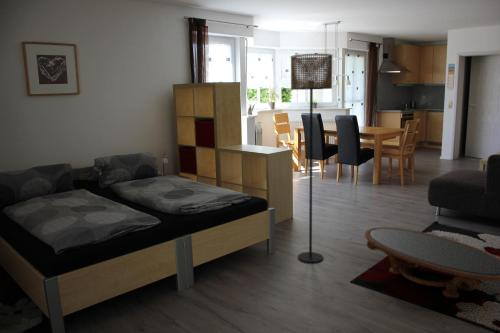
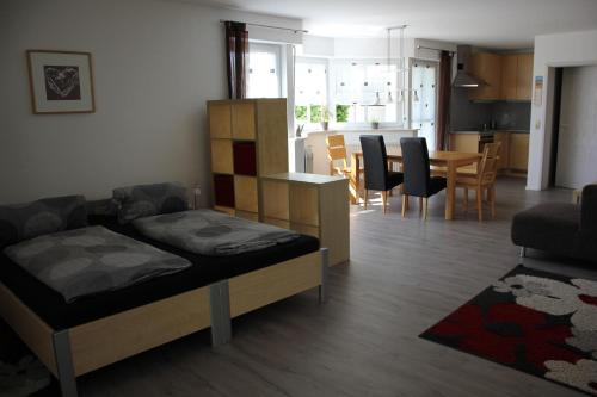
- floor lamp (310, 160)
- coffee table (430, 263)
